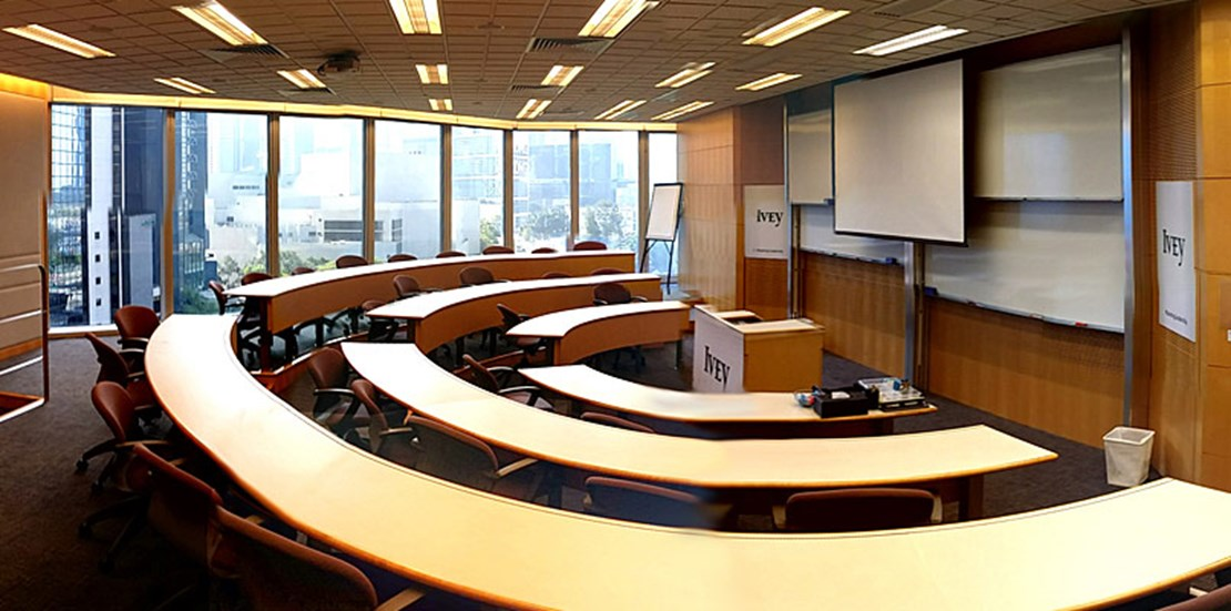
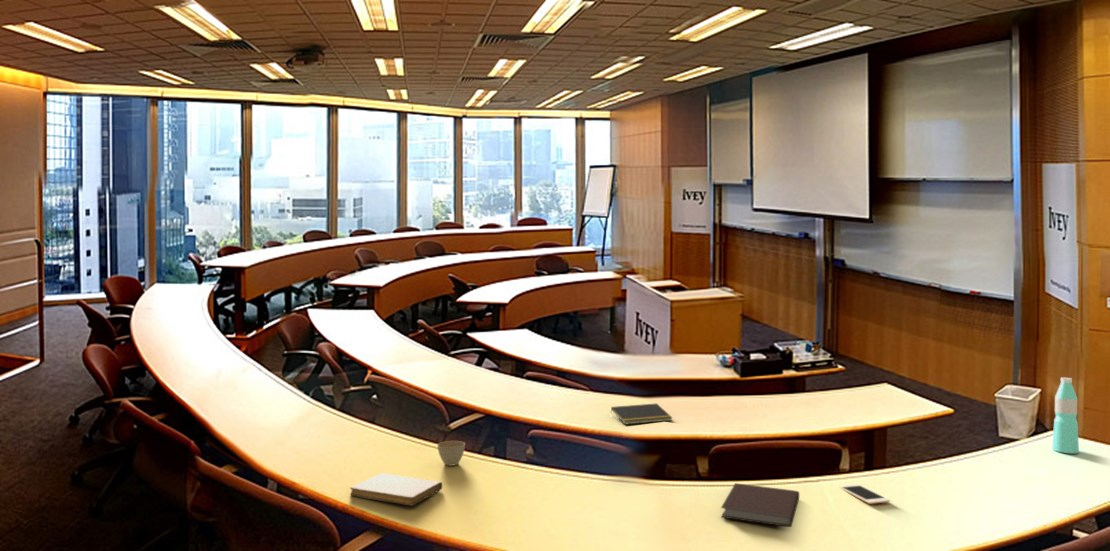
+ water bottle (1065, 414)
+ notebook (396, 488)
+ cell phone (863, 493)
+ notepad (641, 413)
+ notebook (761, 503)
+ flower pot (451, 453)
